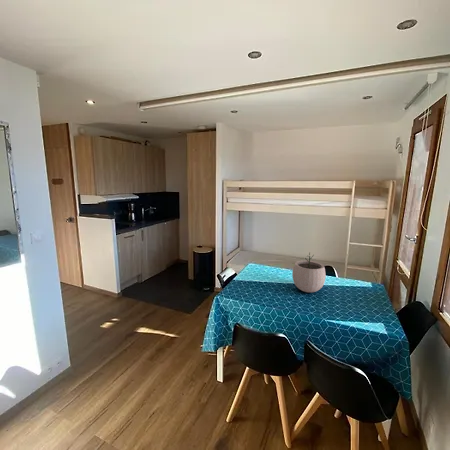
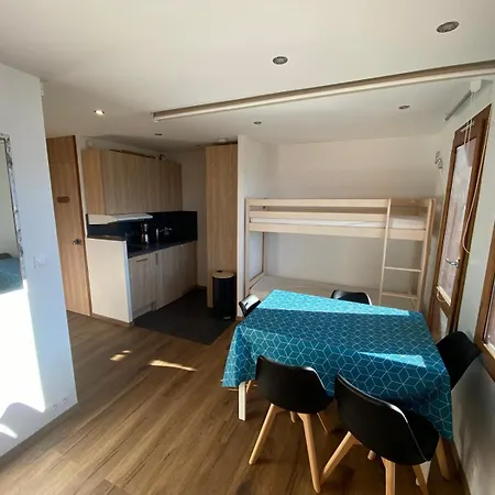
- plant pot (308, 271)
